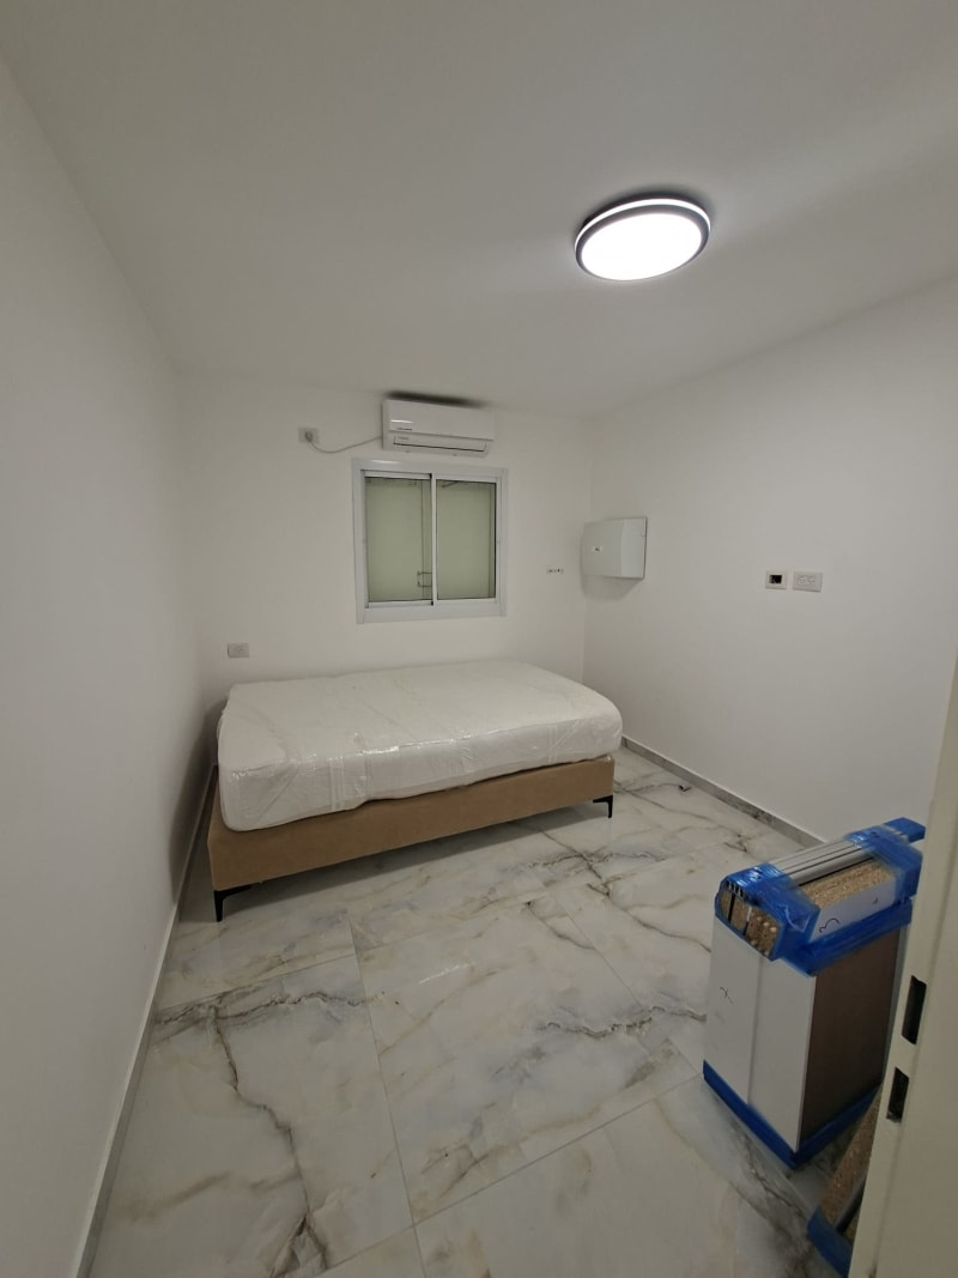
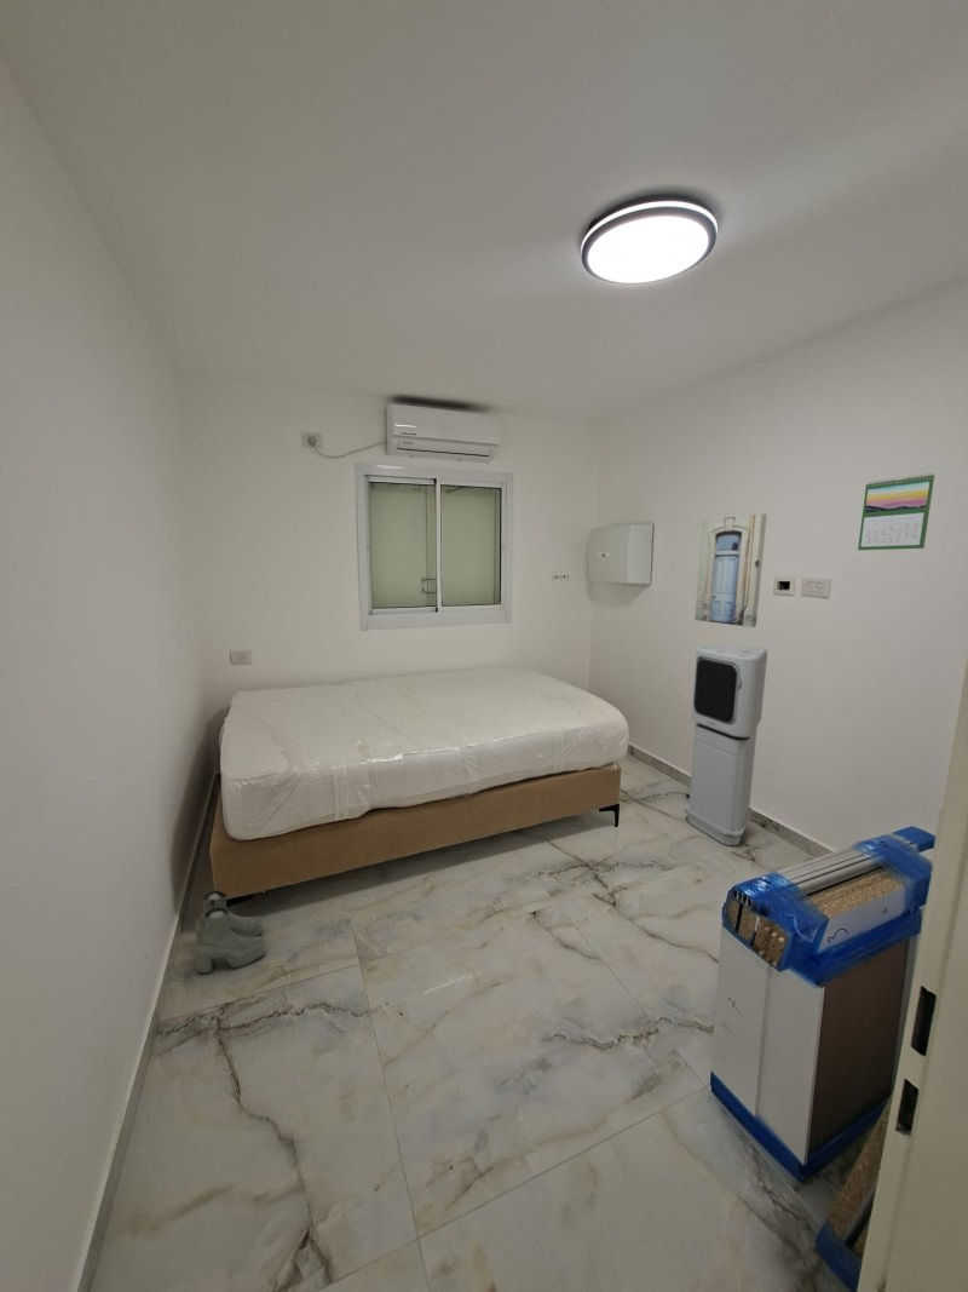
+ boots (229, 925)
+ air purifier (733, 741)
+ calendar (893, 512)
+ wall art (727, 570)
